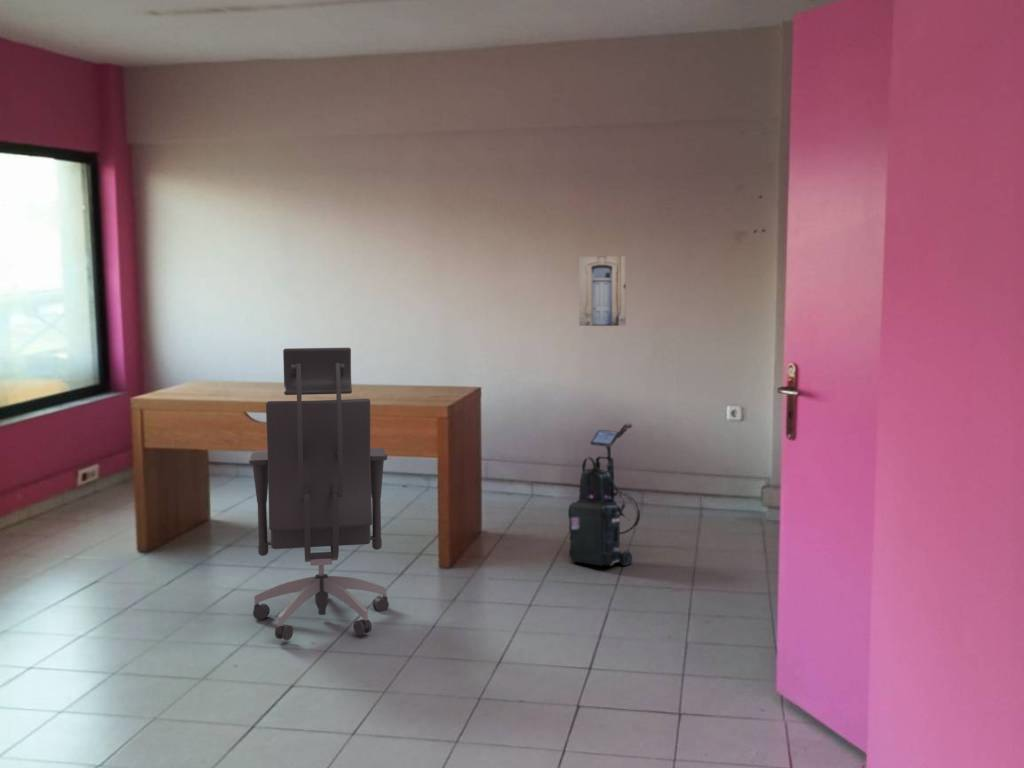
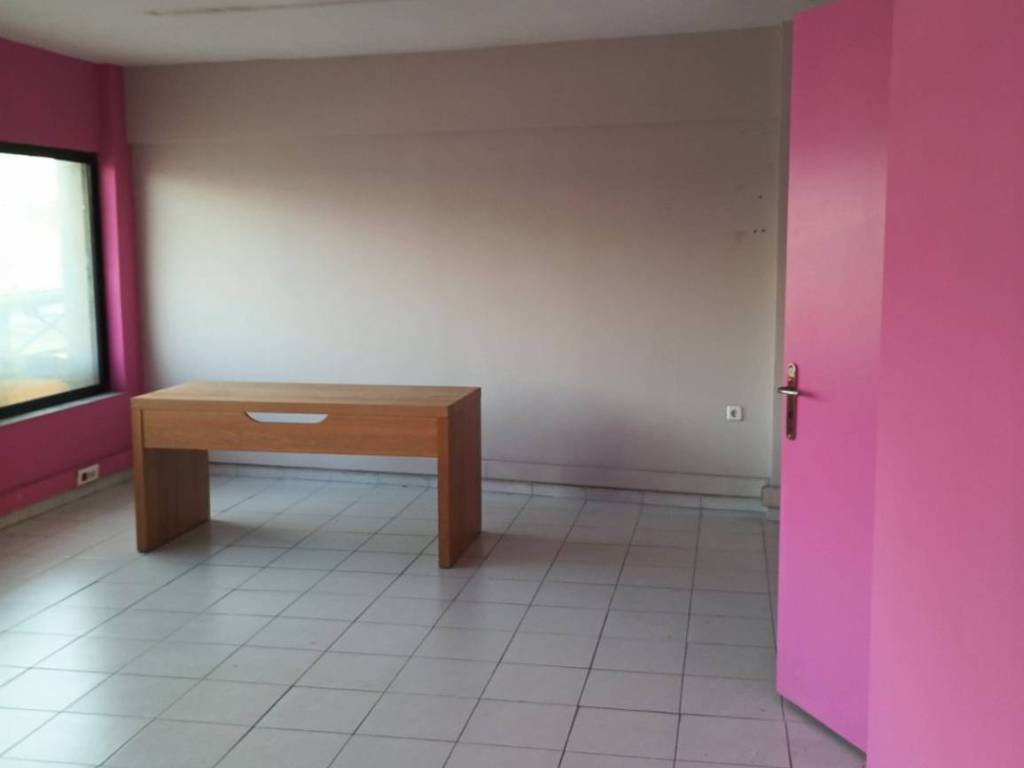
- office chair (319, 485)
- wall art (602, 291)
- vacuum cleaner (602, 493)
